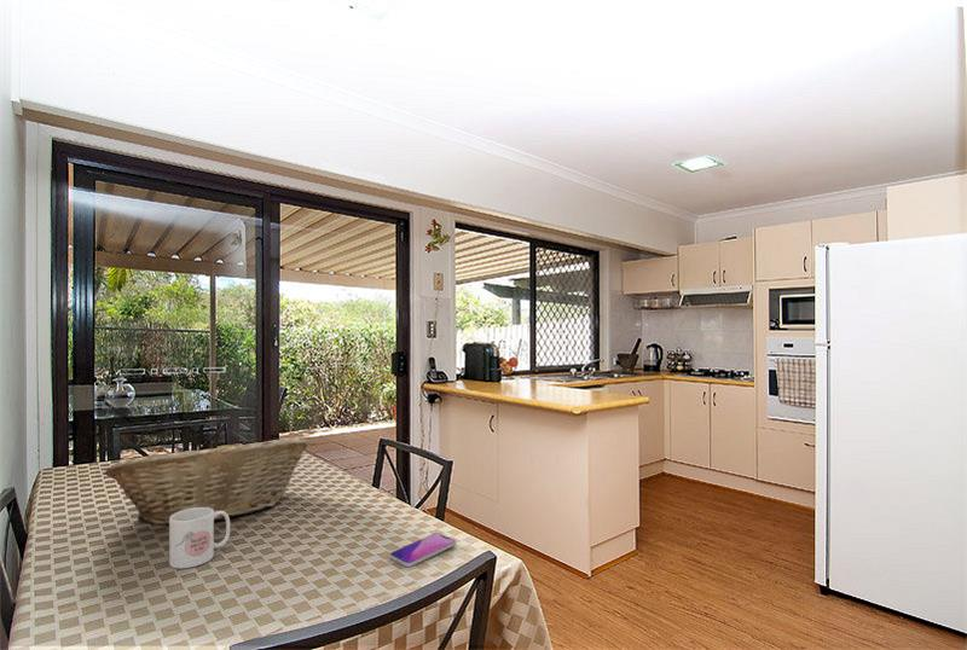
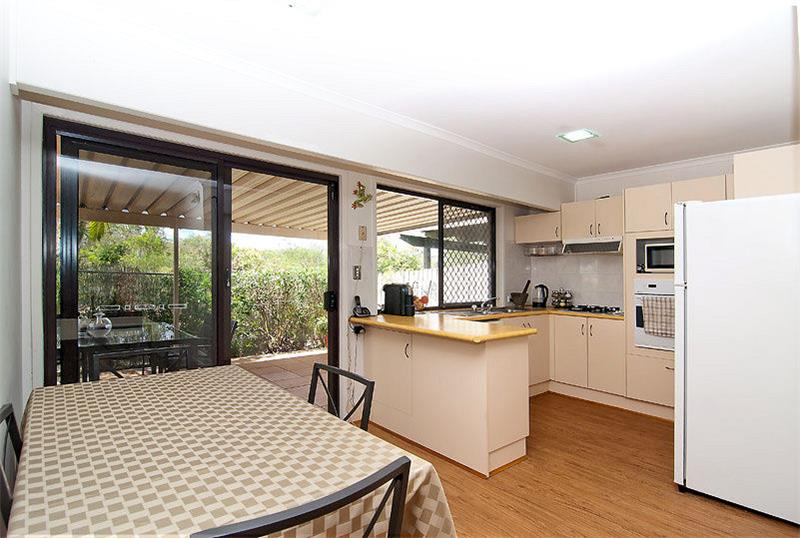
- fruit basket (215, 471)
- smartphone (423, 549)
- mug (201, 534)
